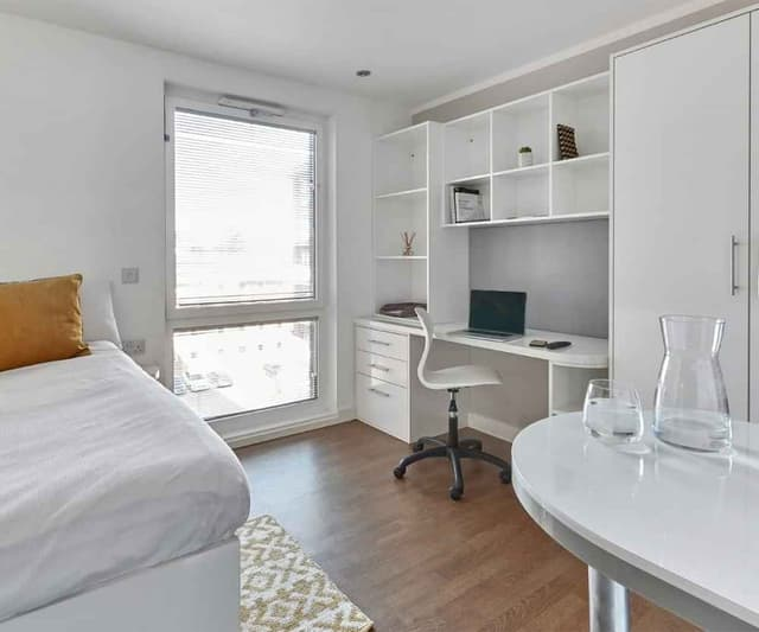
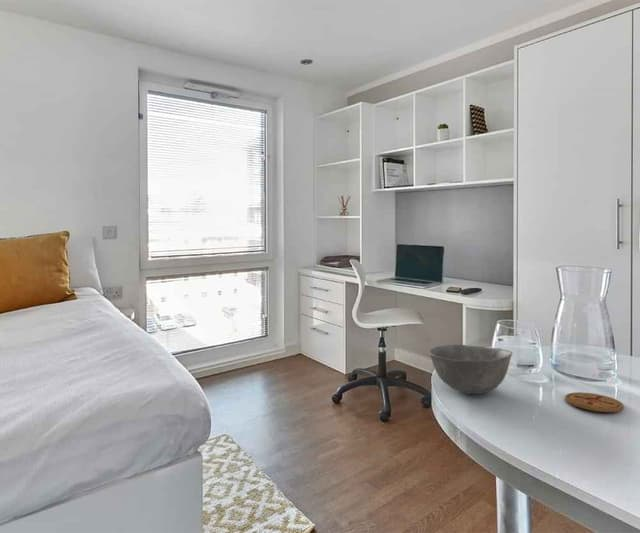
+ bowl (469, 370)
+ coaster (593, 401)
